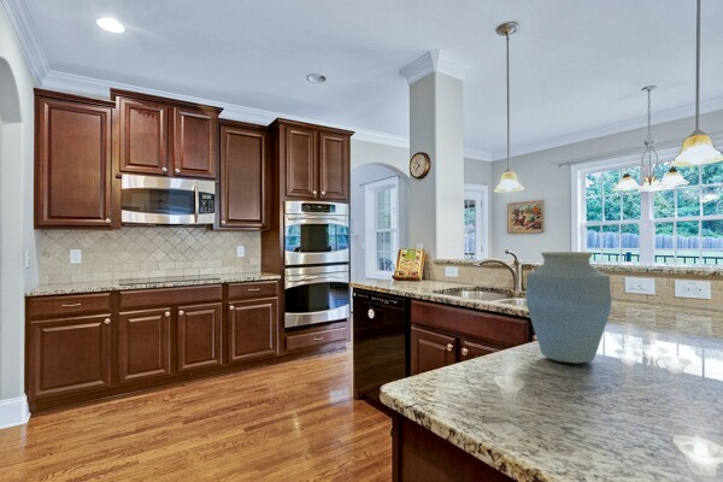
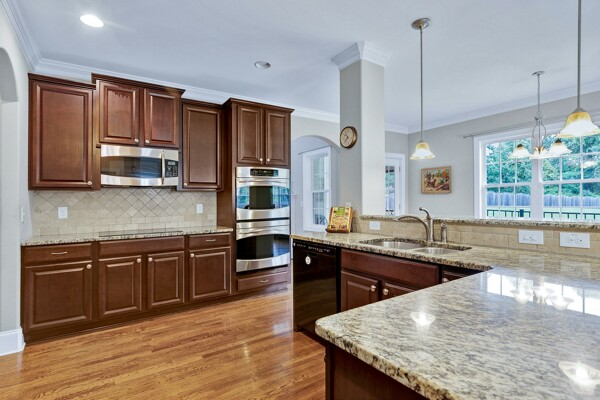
- vase (566, 305)
